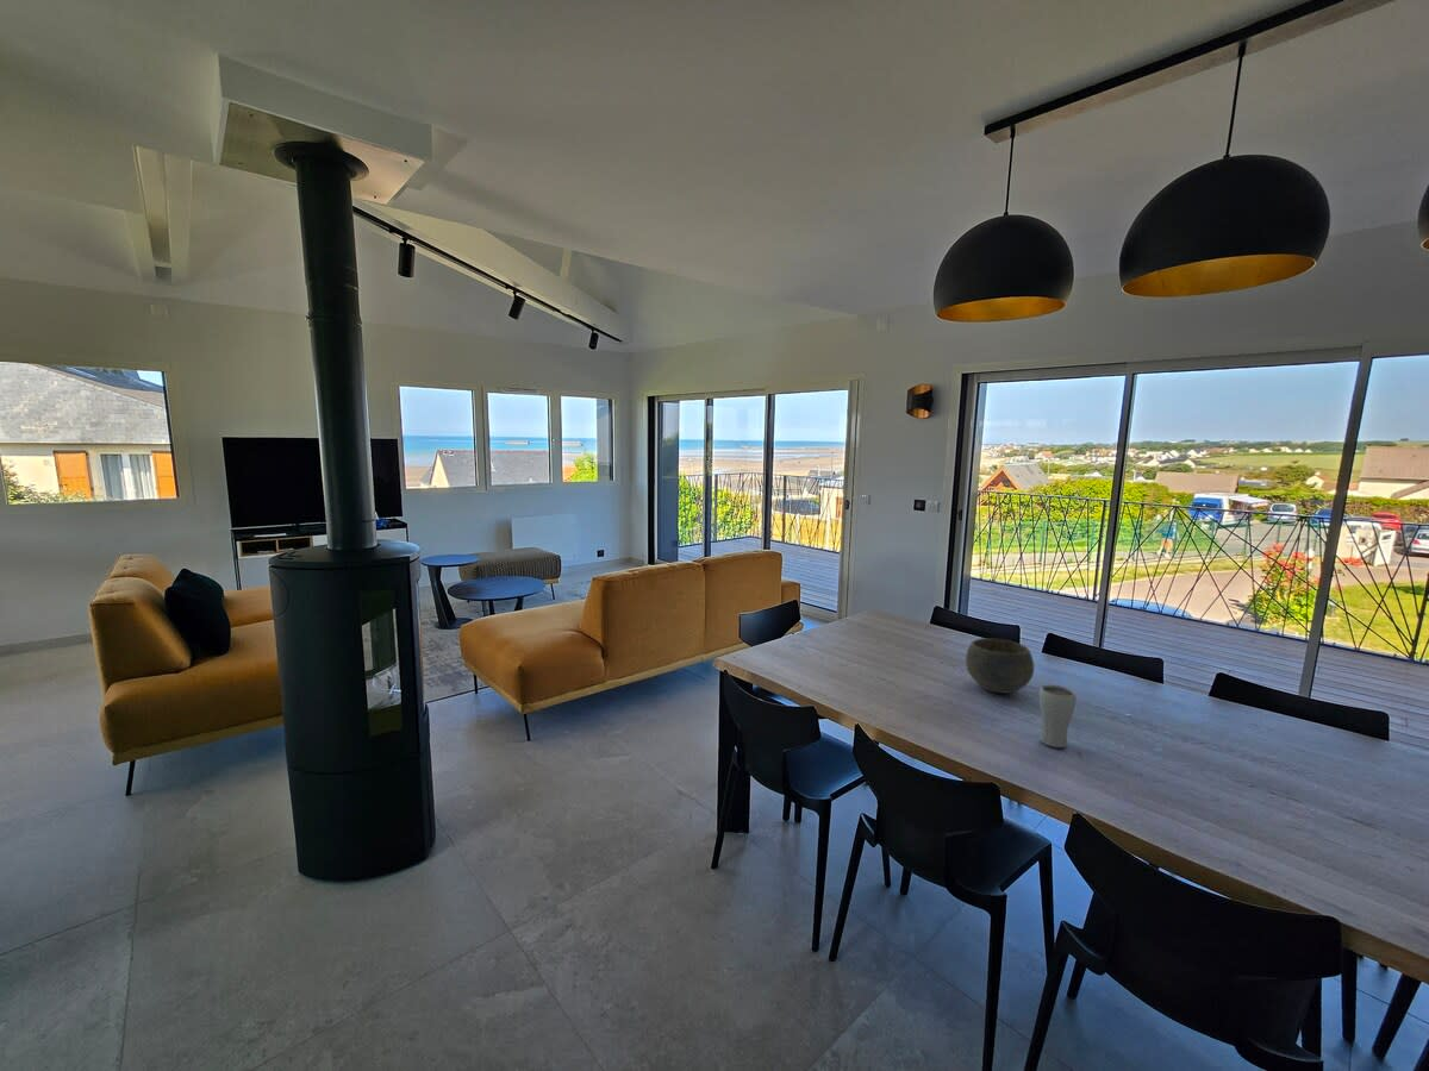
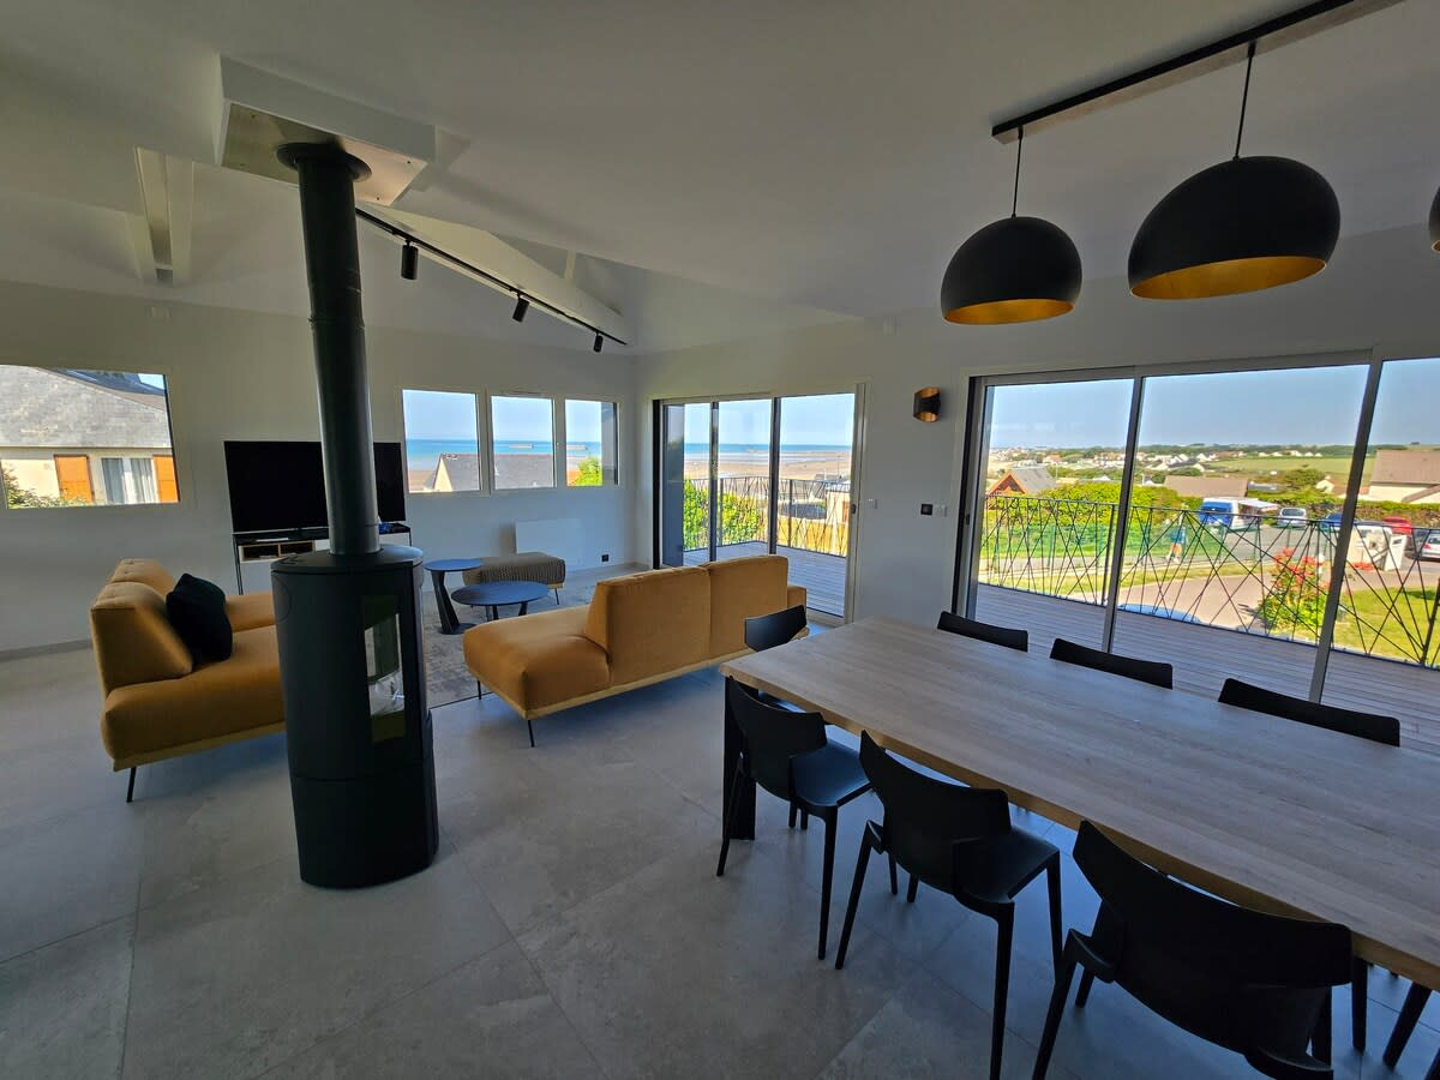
- bowl (998, 666)
- drinking glass (1055, 716)
